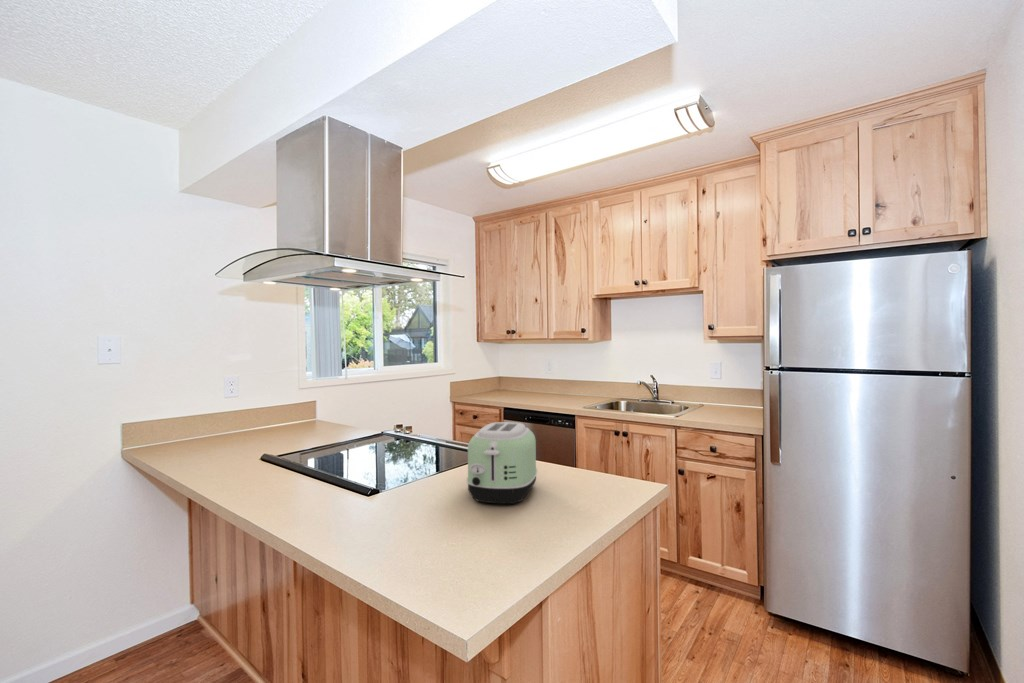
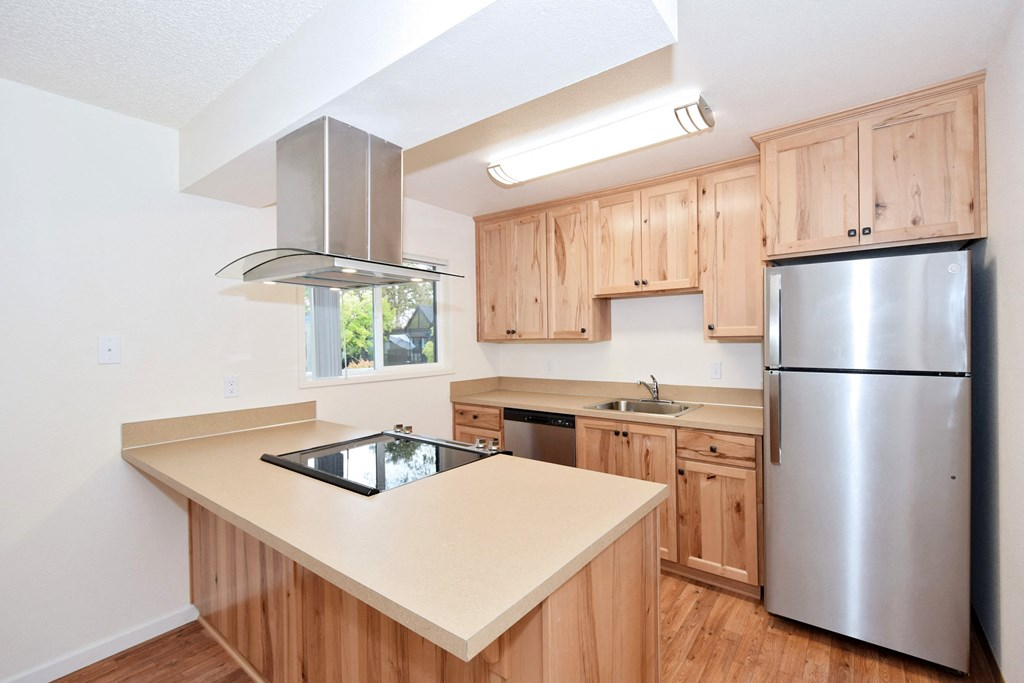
- toaster (502, 460)
